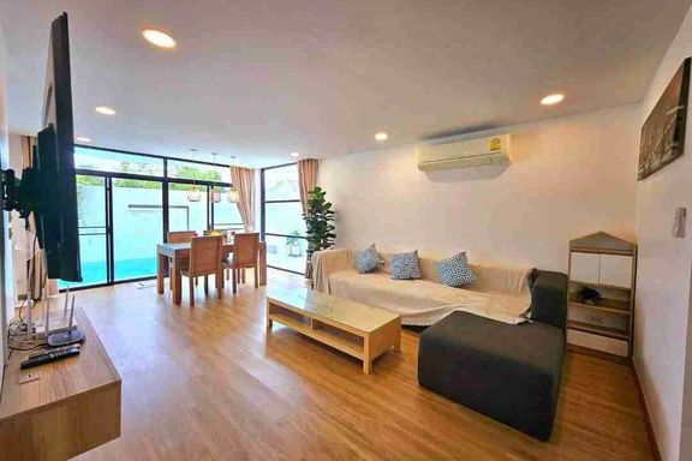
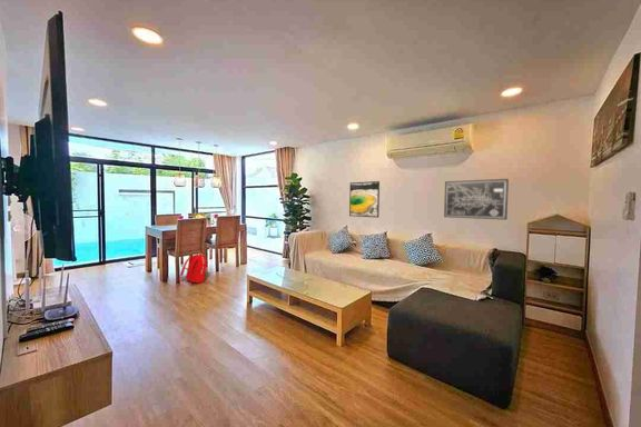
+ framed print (363, 199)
+ backpack (194, 267)
+ wall art (474, 199)
